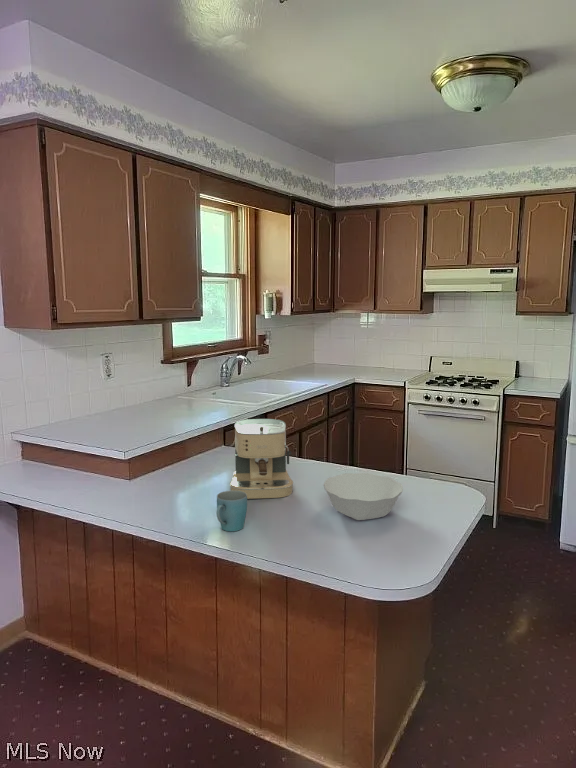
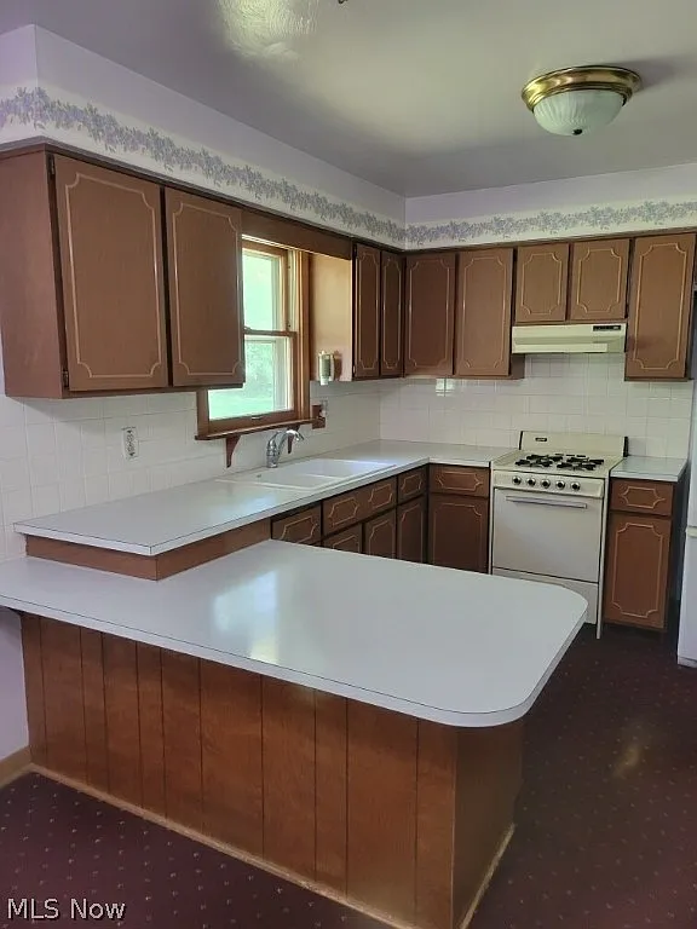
- mug (229, 513)
- coffee maker (261, 457)
- bowl (362, 498)
